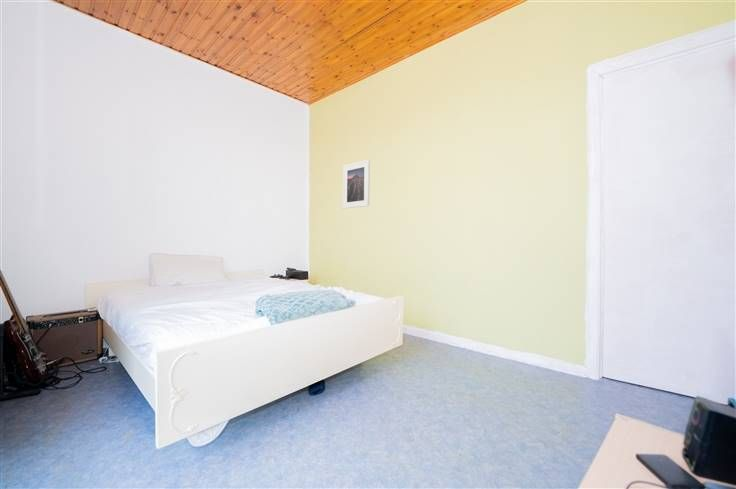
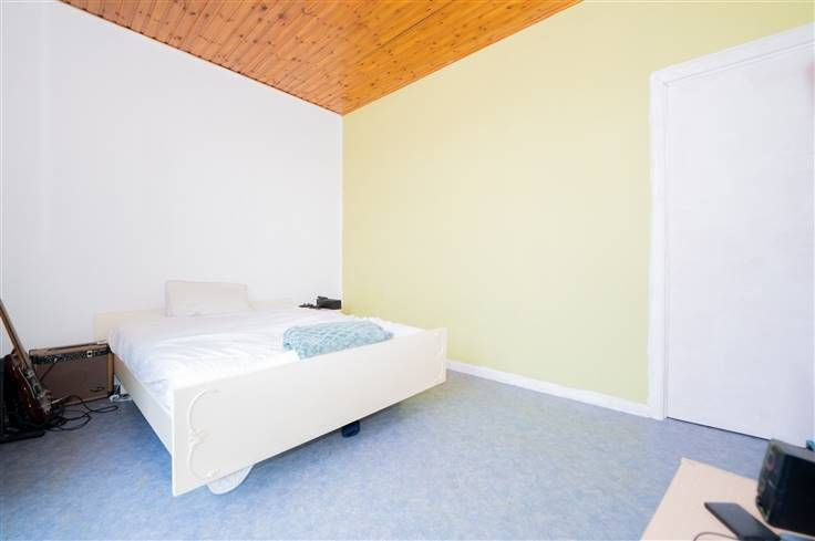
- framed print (355, 185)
